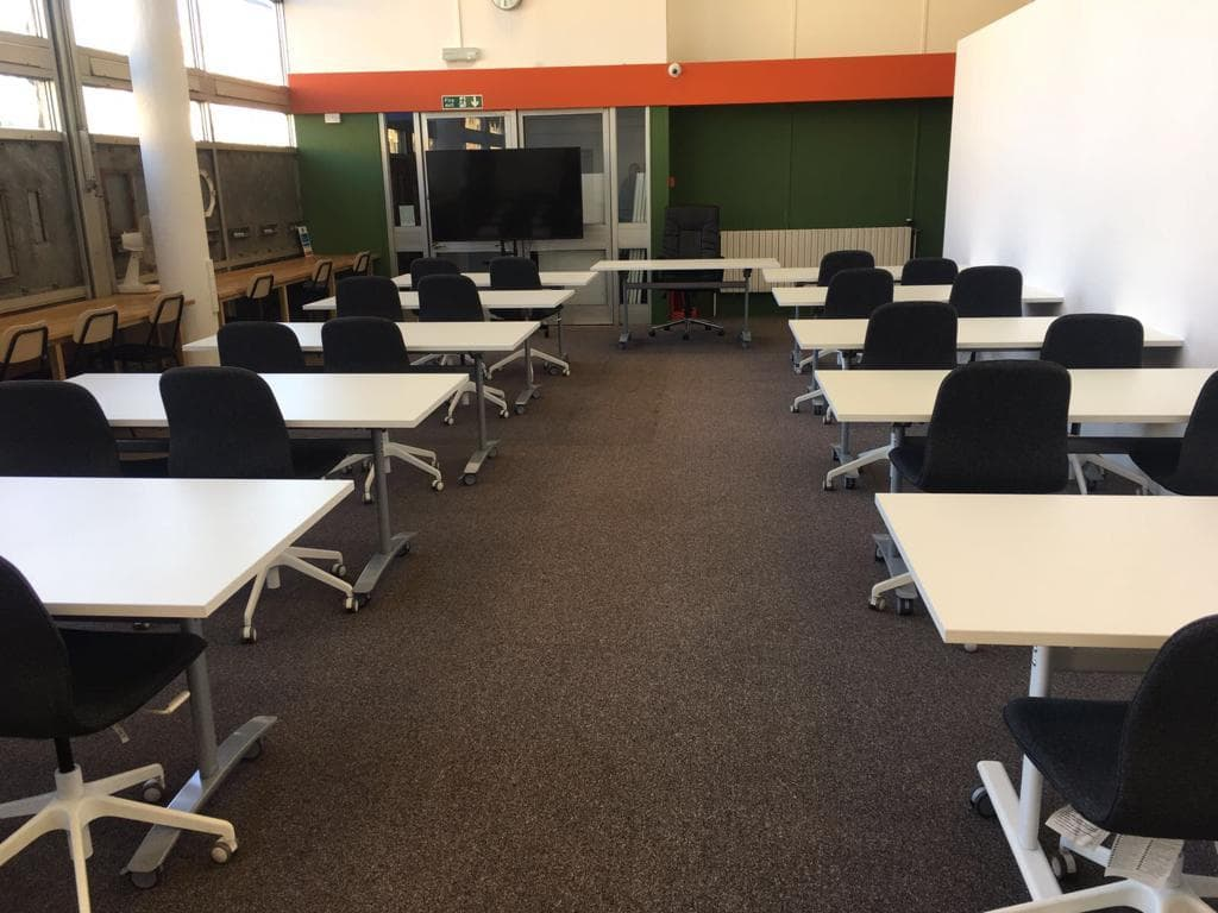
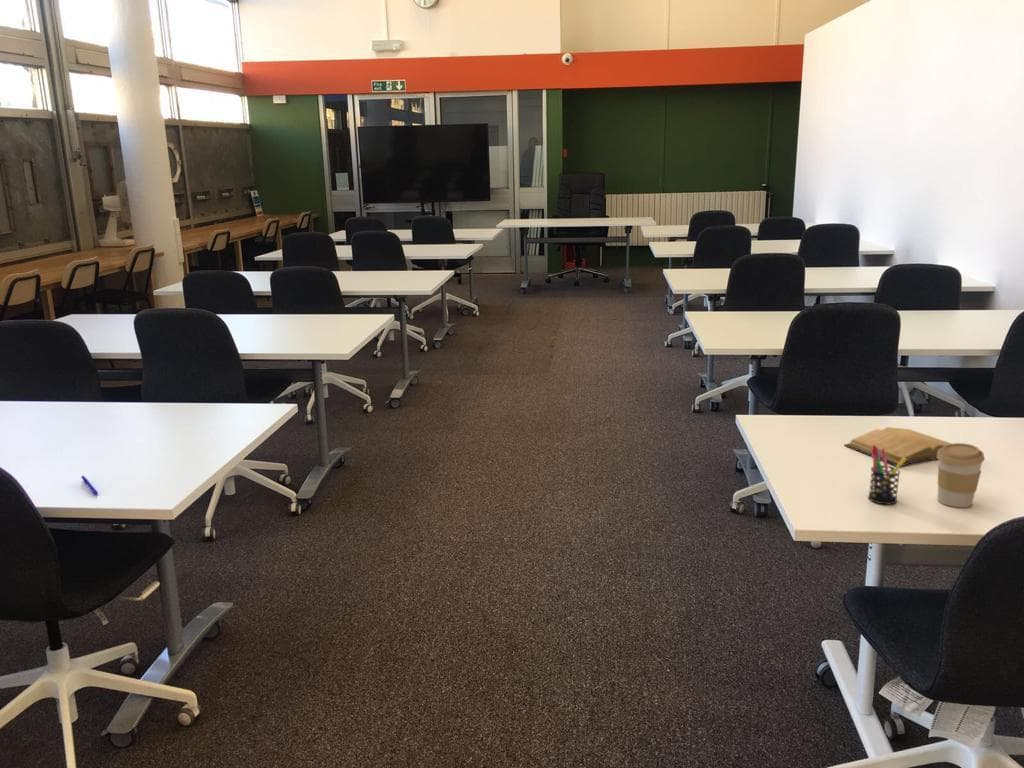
+ coffee cup (958, 474)
+ pen holder (882, 474)
+ pen (90, 485)
+ book (906, 443)
